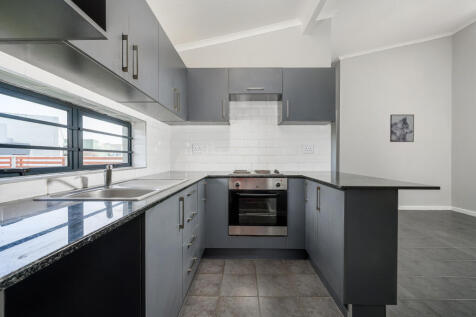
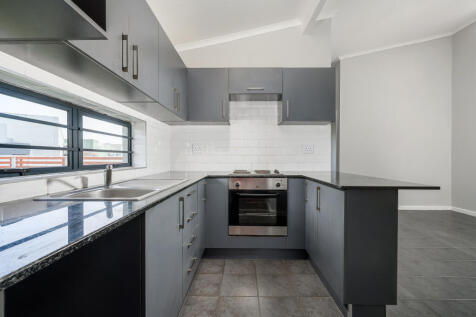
- wall art (402, 128)
